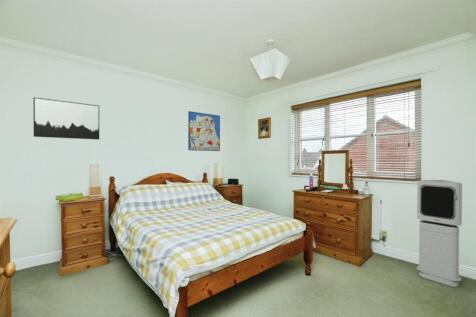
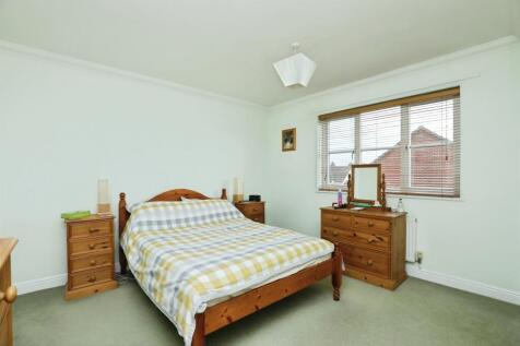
- wall art (68, 120)
- wall art (205, 132)
- air purifier (440, 228)
